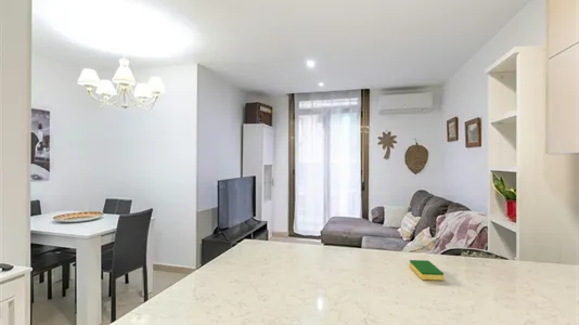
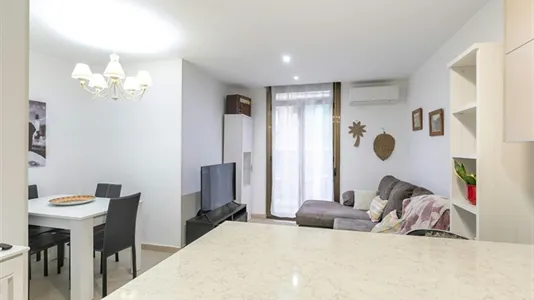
- dish sponge (425, 269)
